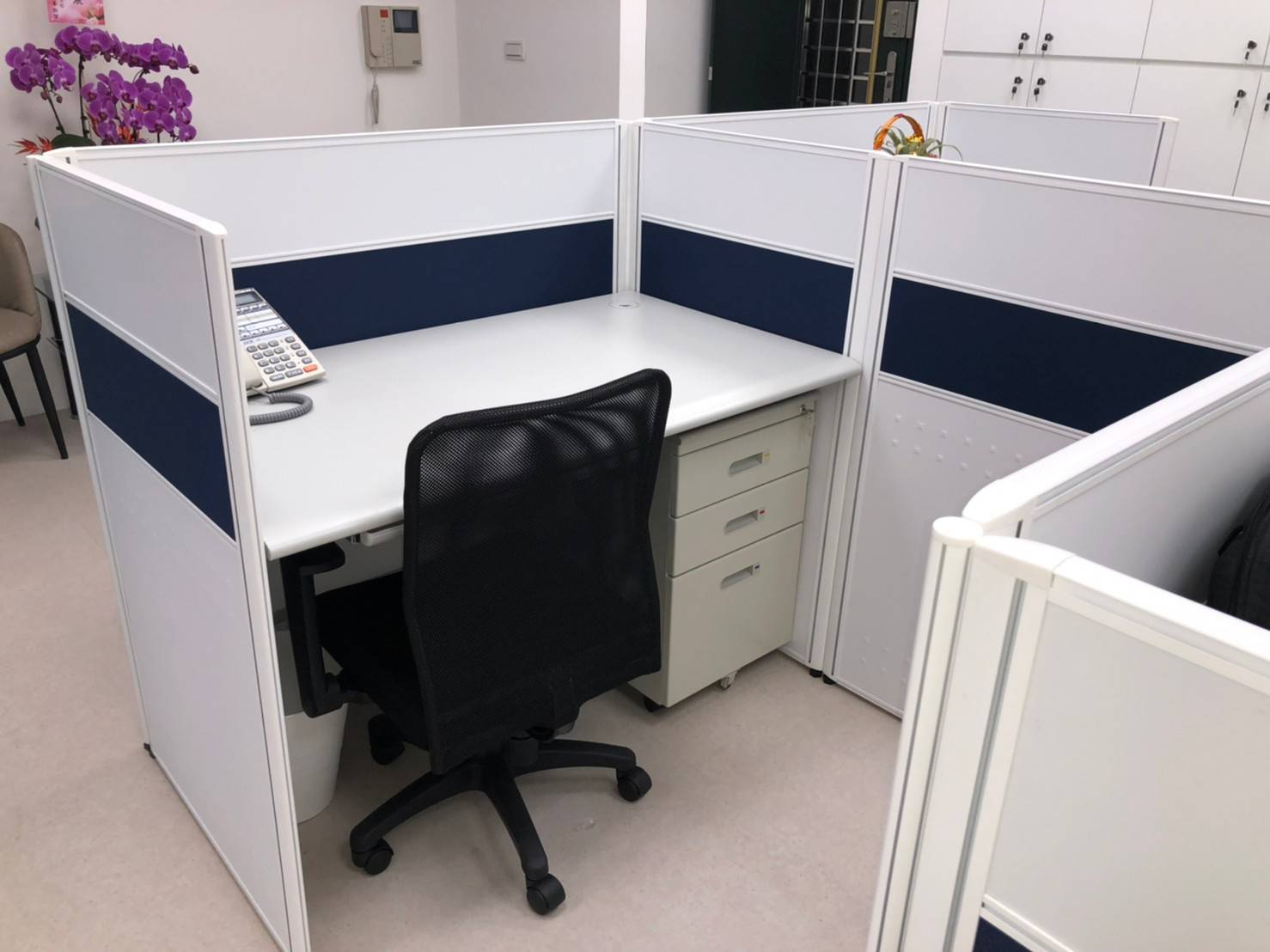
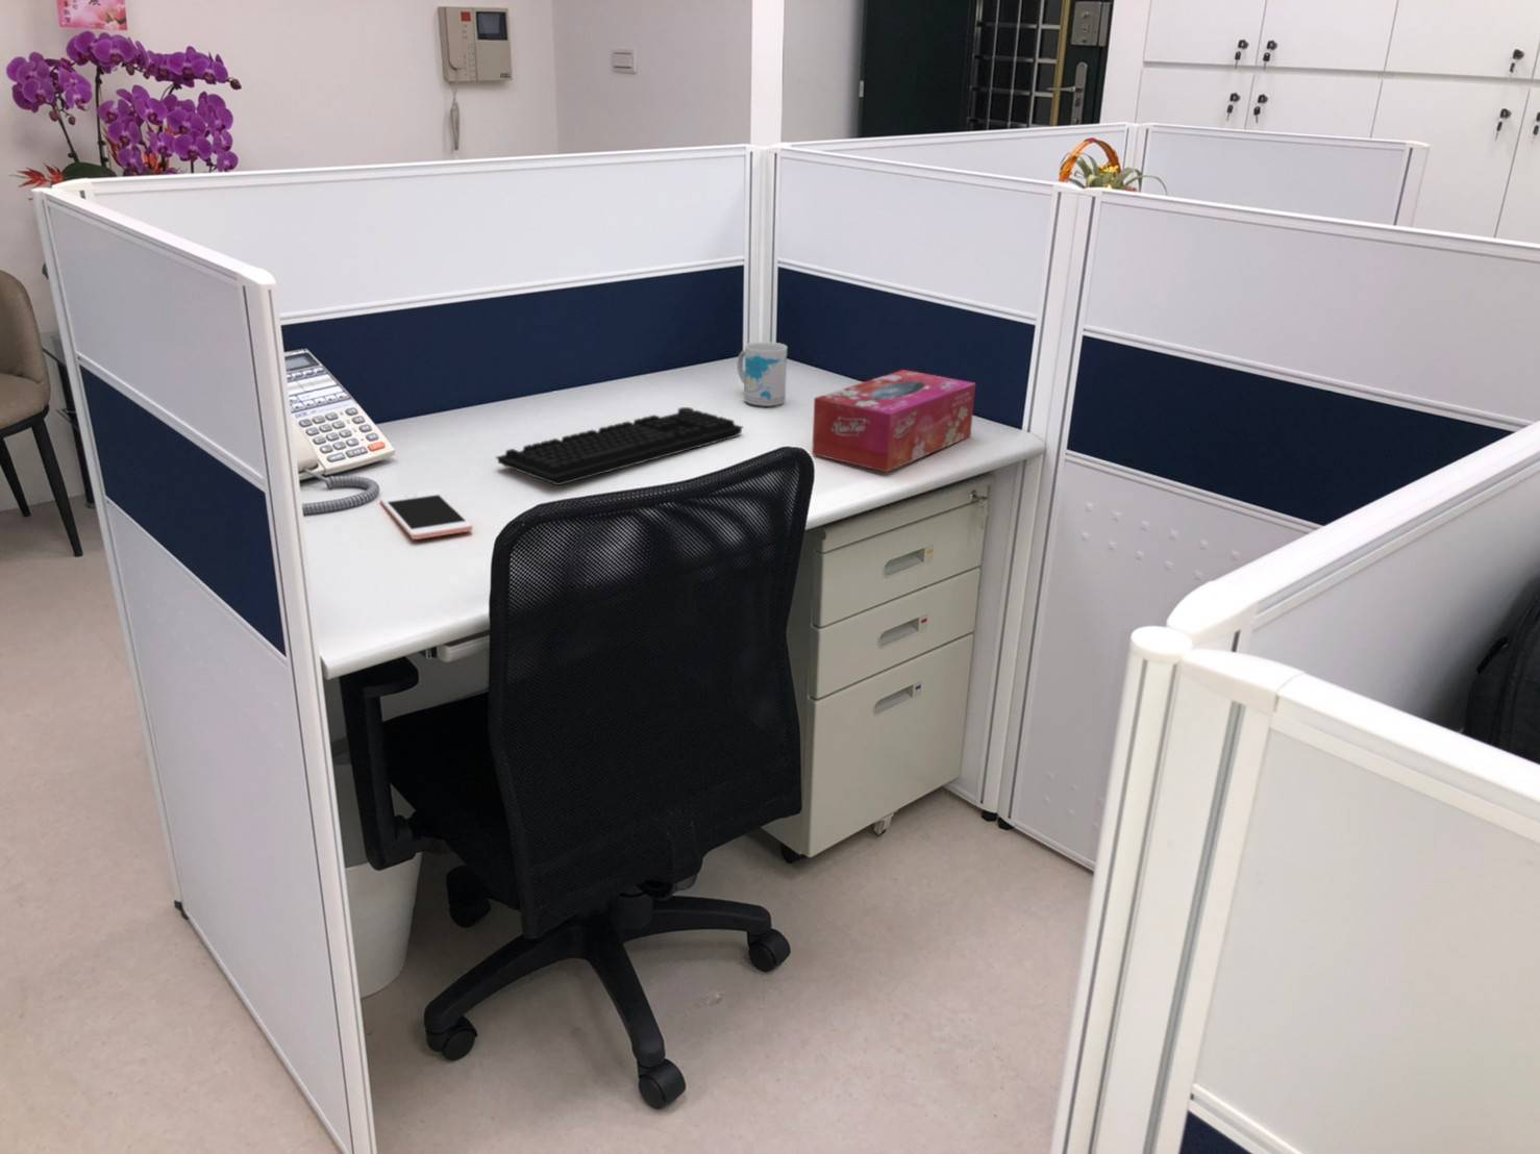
+ keyboard (626, 442)
+ cell phone (426, 514)
+ tissue box (895, 418)
+ mug (759, 372)
